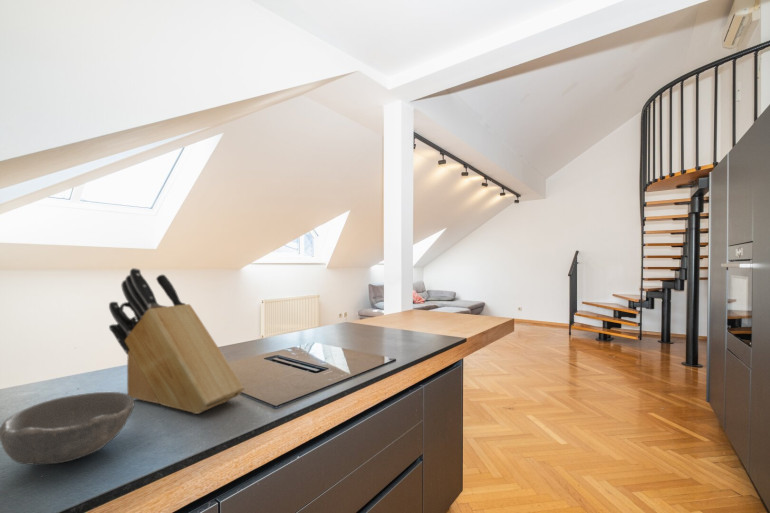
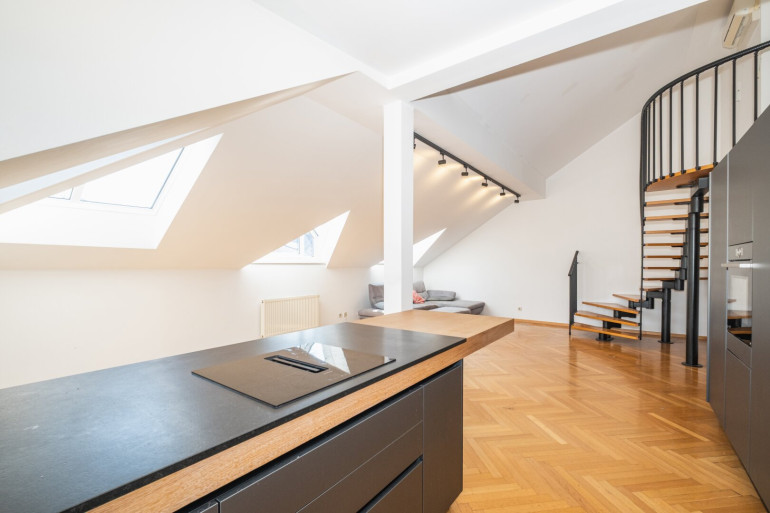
- bowl (72, 429)
- knife block (172, 332)
